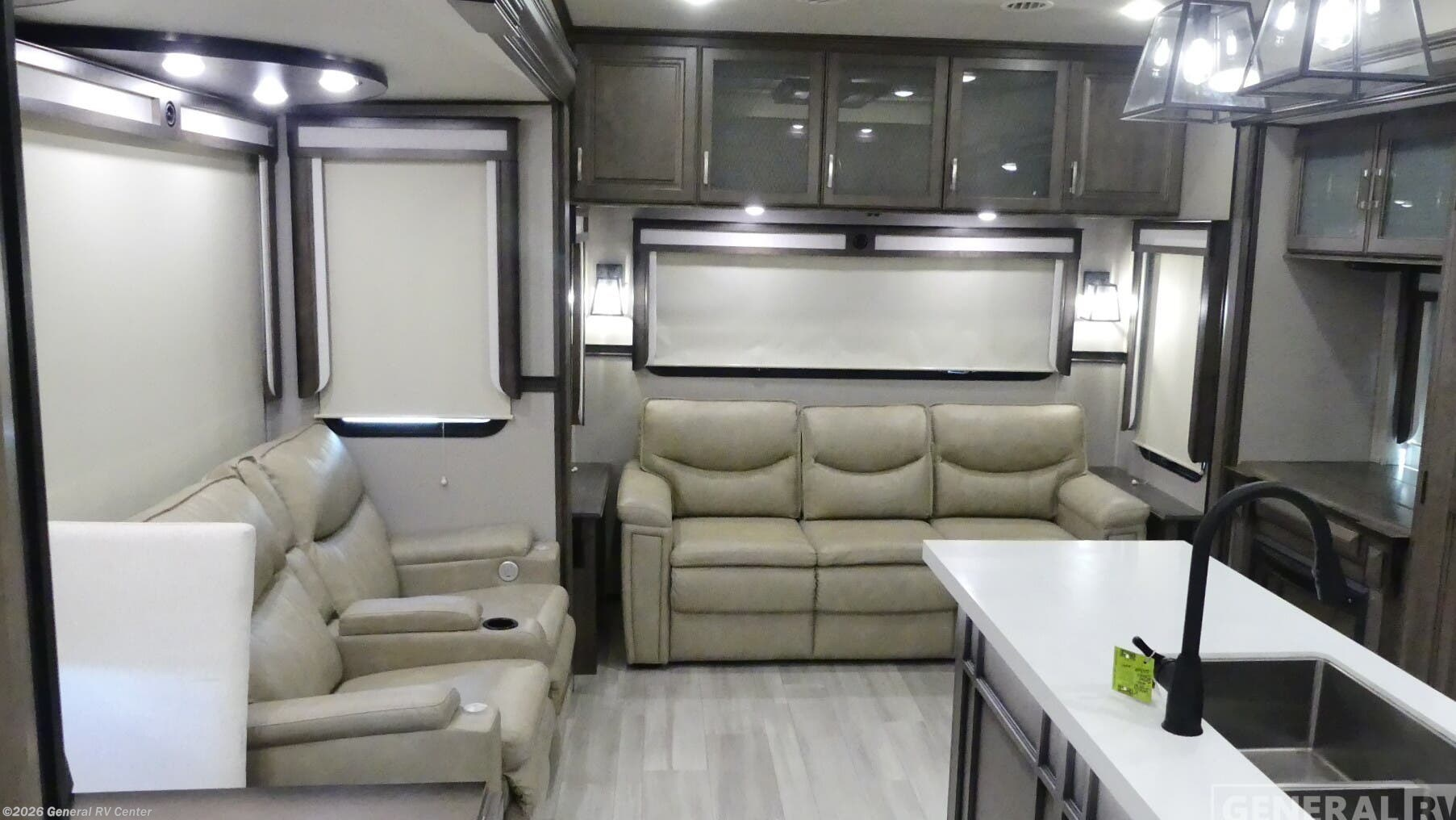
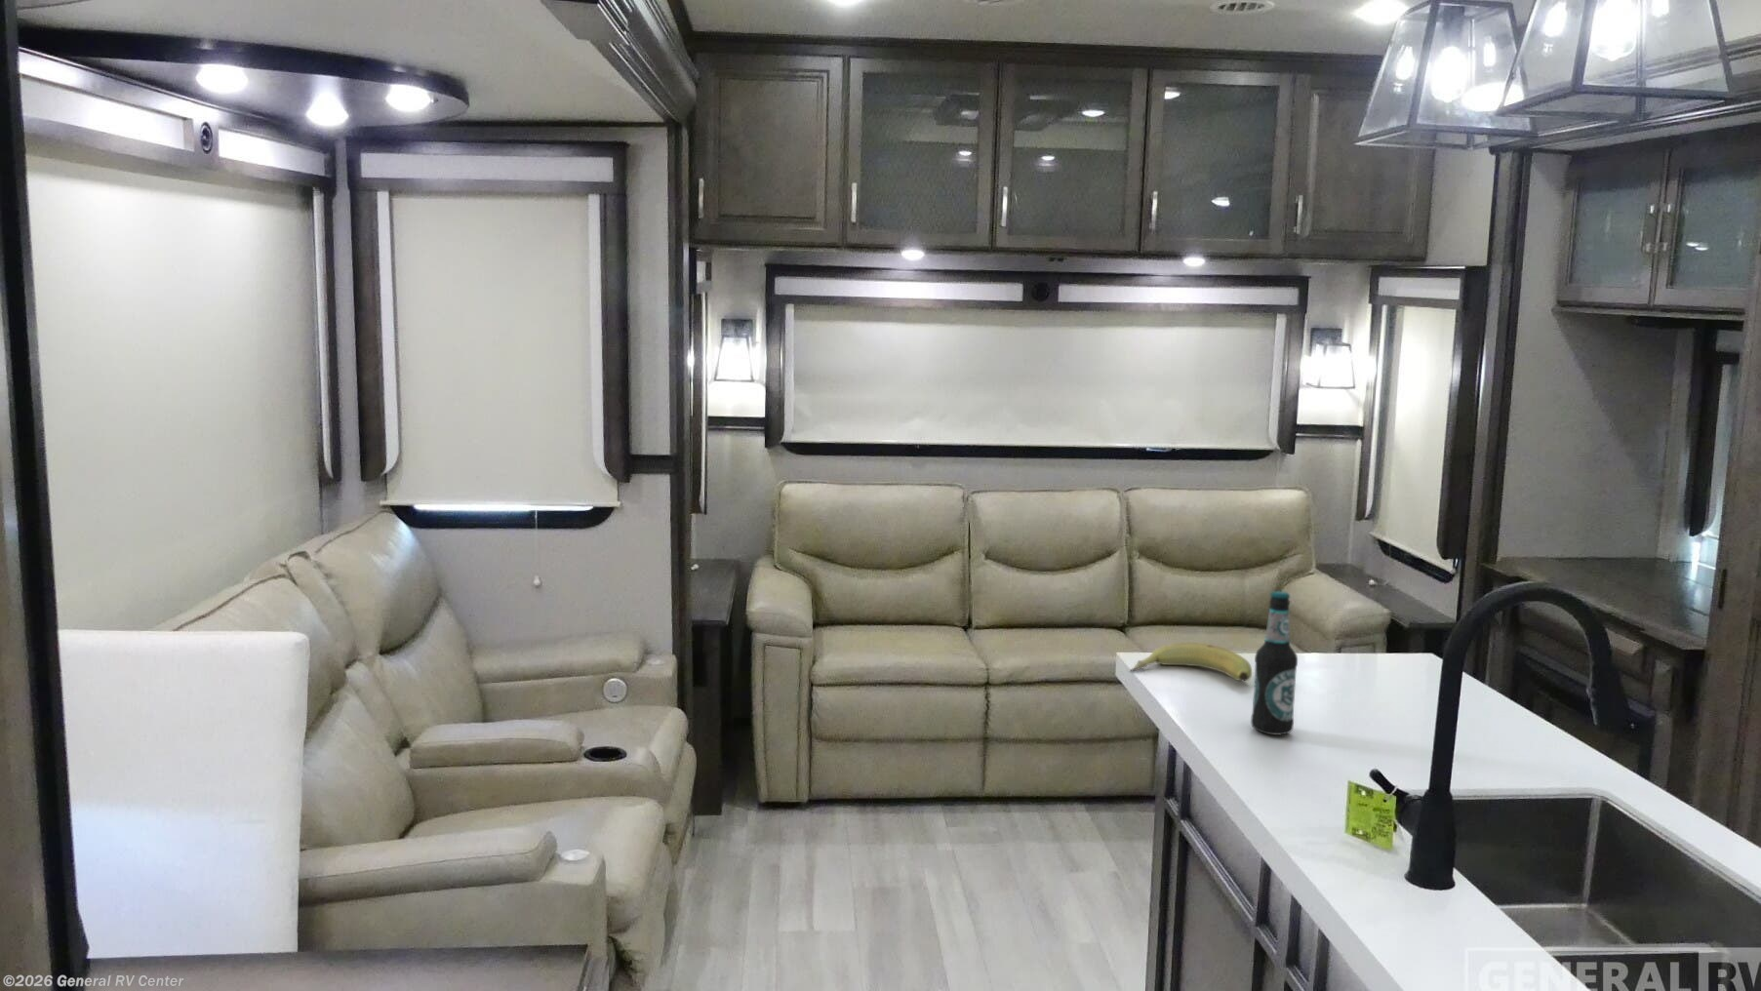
+ banana (1188, 661)
+ bottle (1275, 661)
